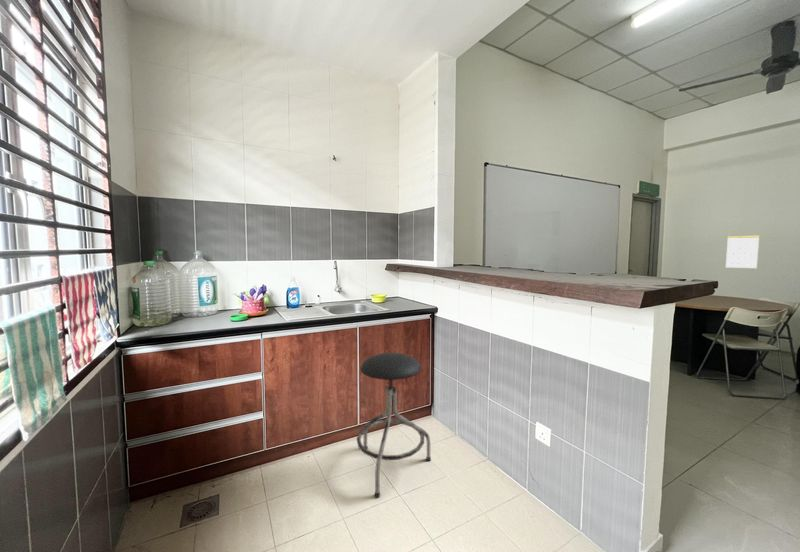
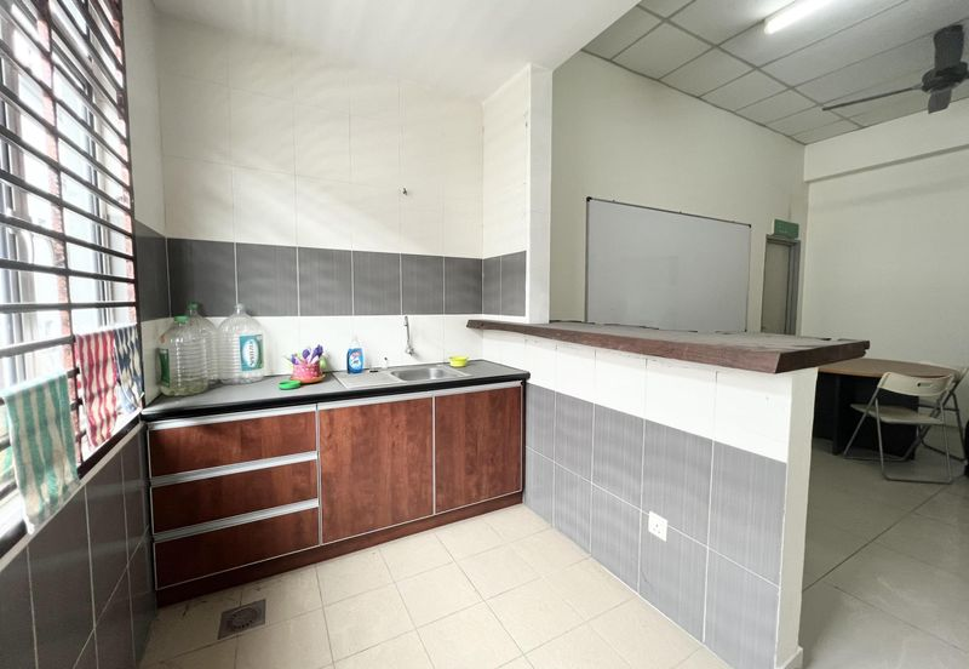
- stool (389, 413)
- calendar (742, 248)
